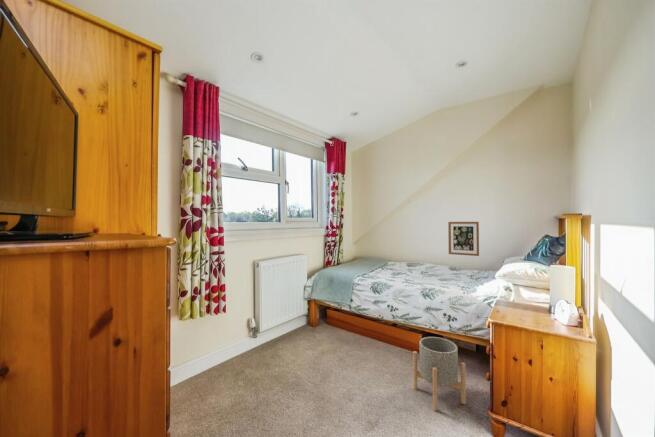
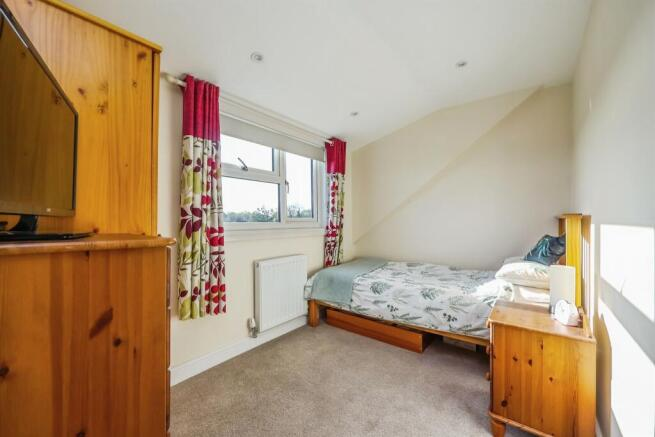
- planter (438, 369)
- wall art (463, 238)
